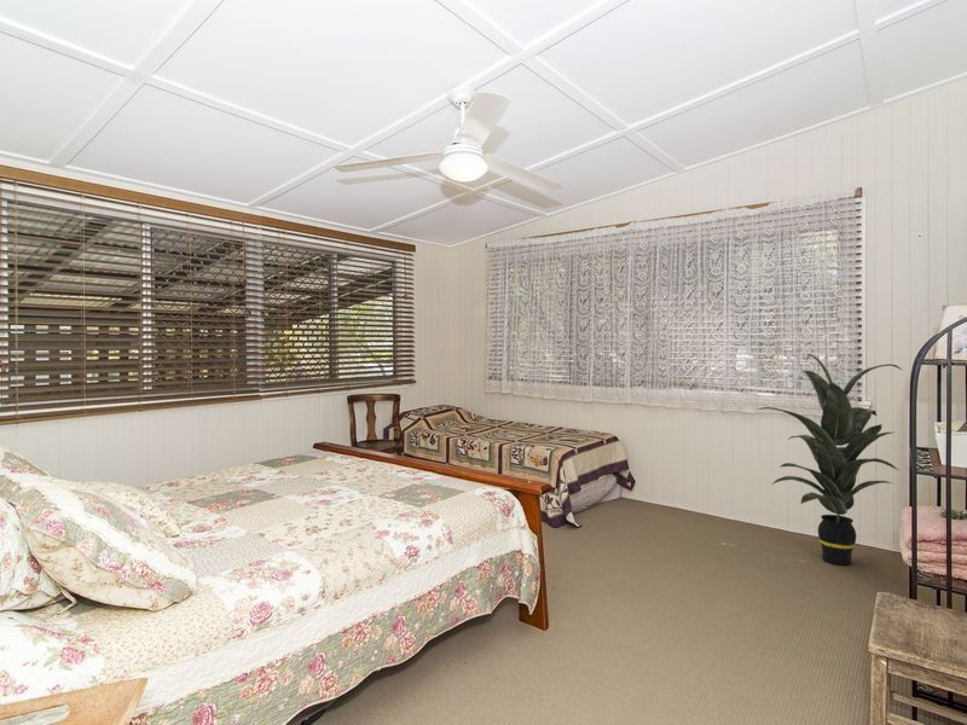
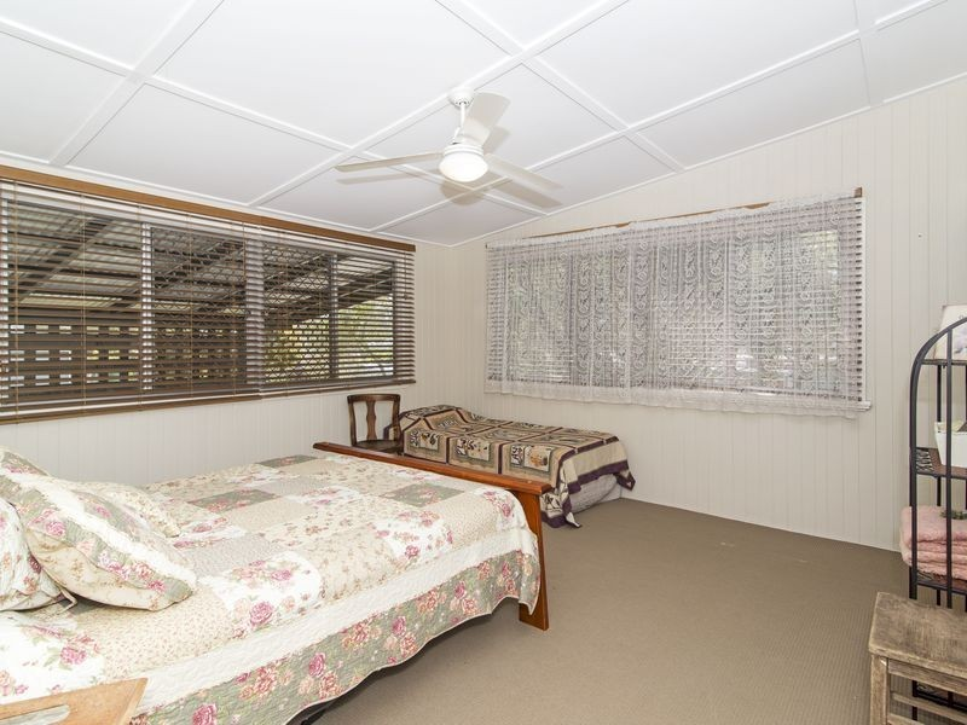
- indoor plant (829, 454)
